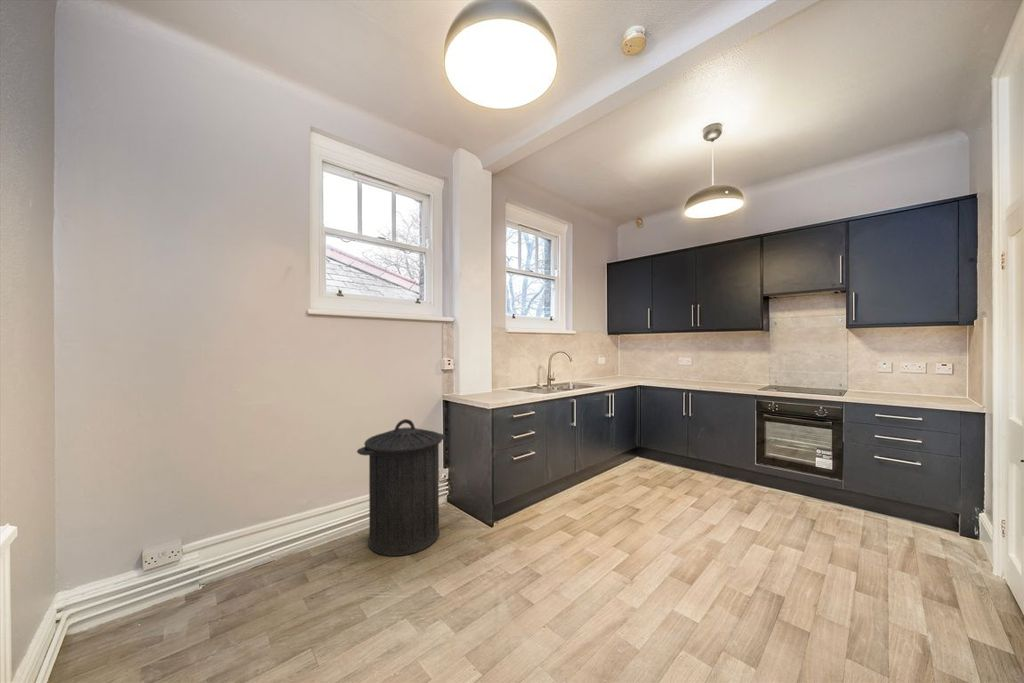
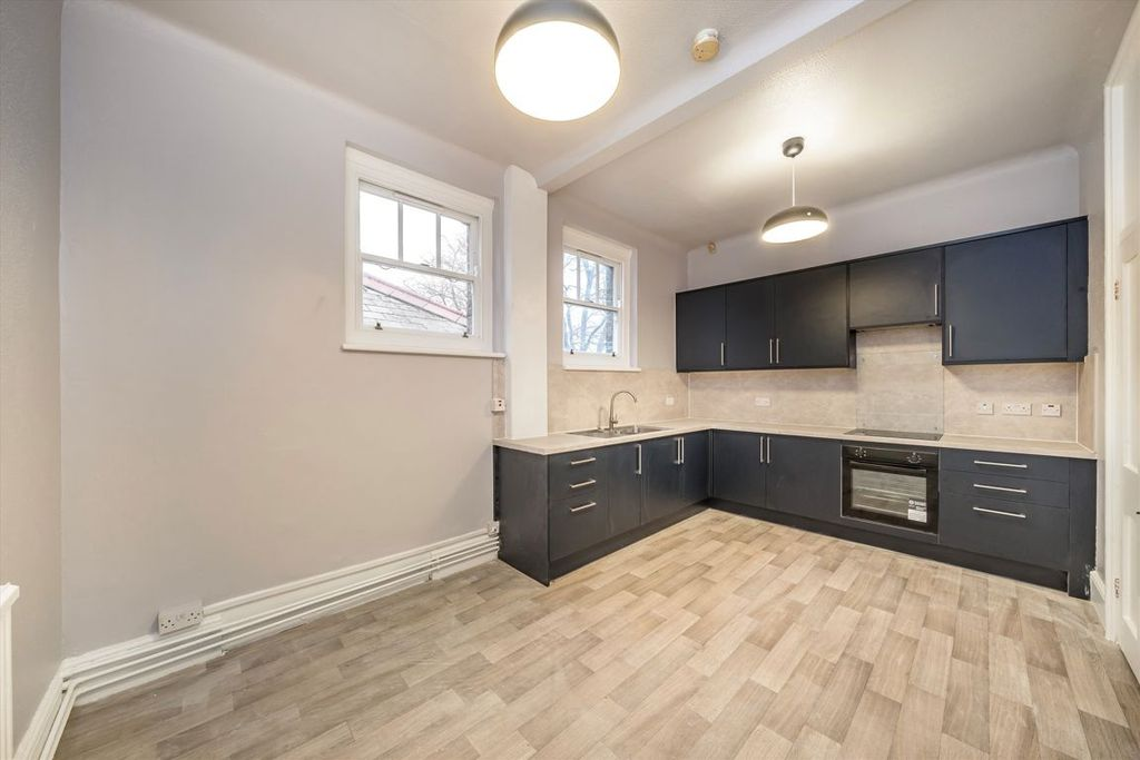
- trash can (404, 478)
